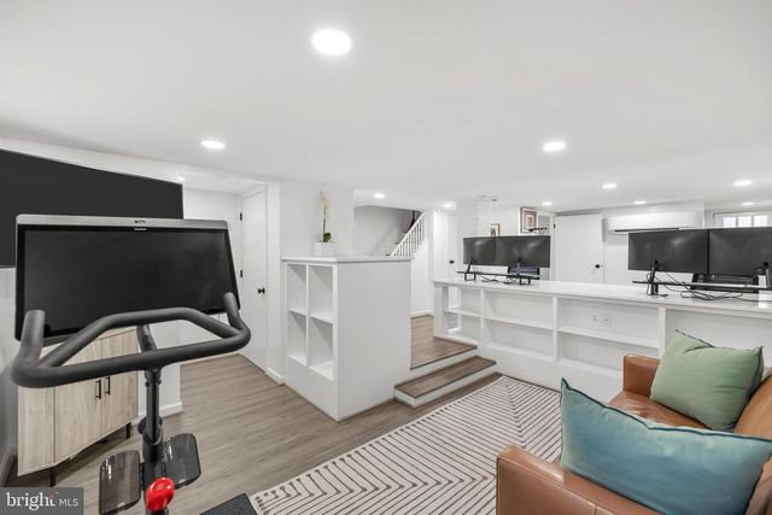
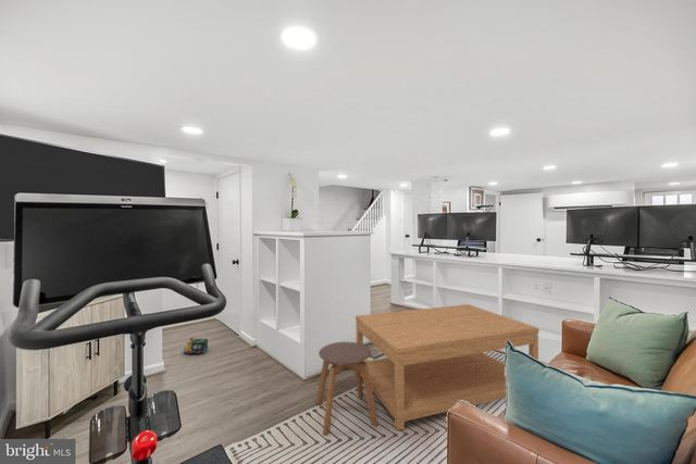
+ stool (337, 374)
+ toy train (195, 344)
+ coffee table (440, 353)
